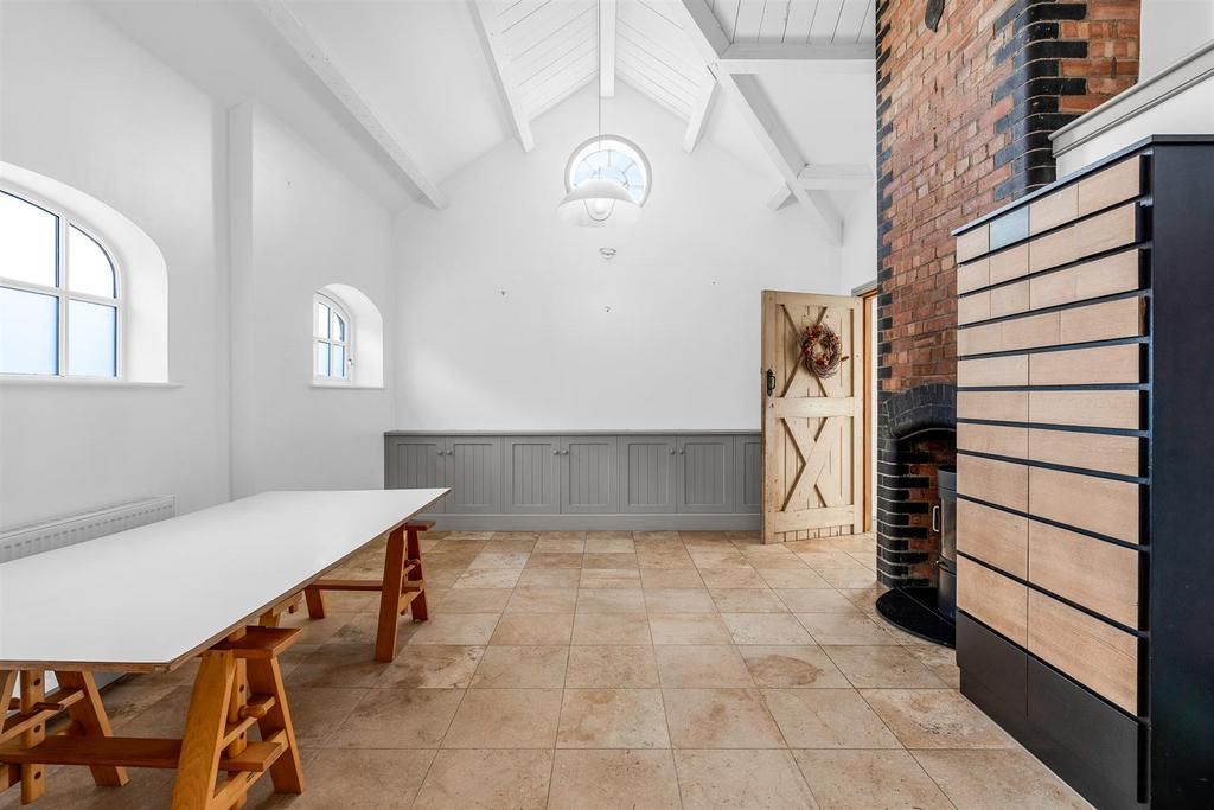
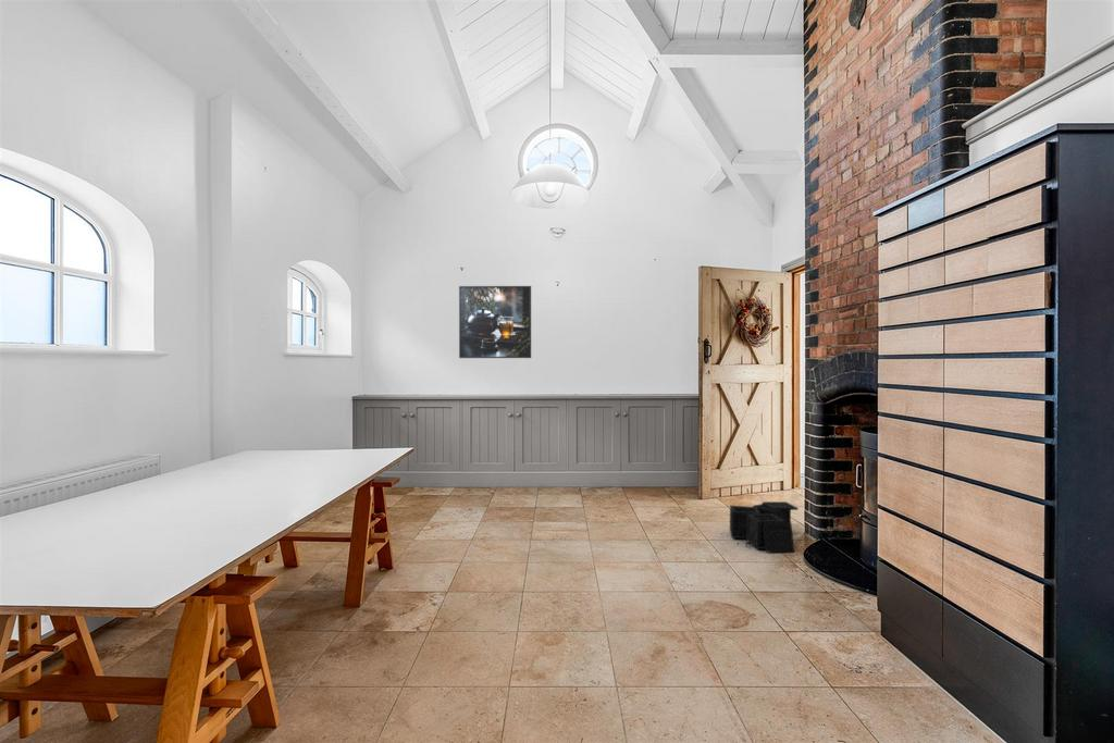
+ storage bin (766, 524)
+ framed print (495, 322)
